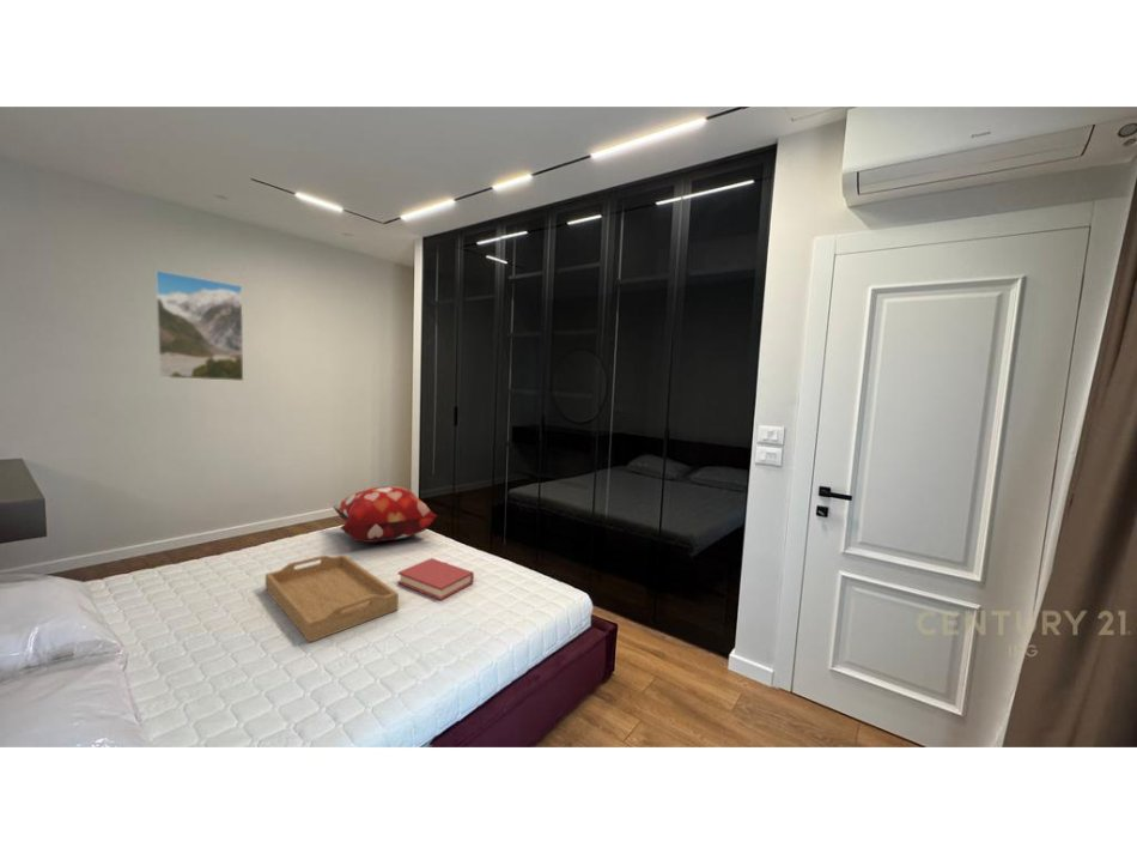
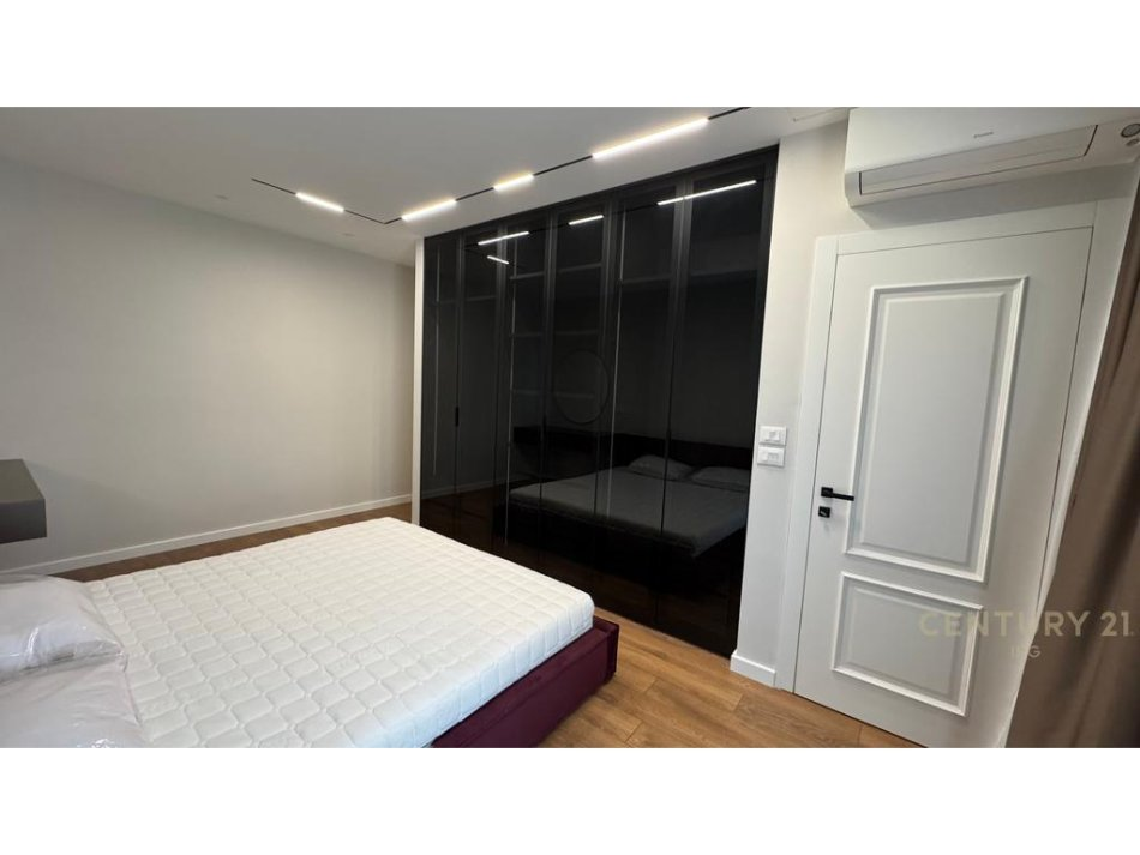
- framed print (202, 329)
- serving tray (329, 588)
- decorative pillow (384, 511)
- hardback book (436, 577)
